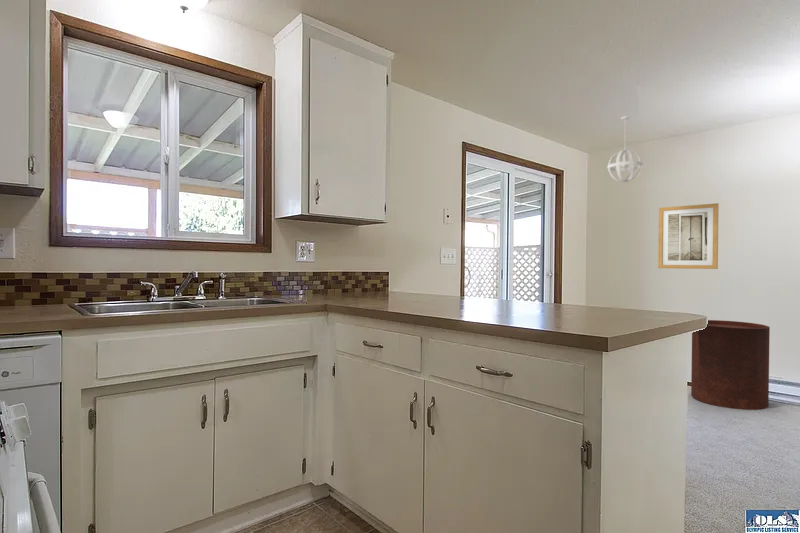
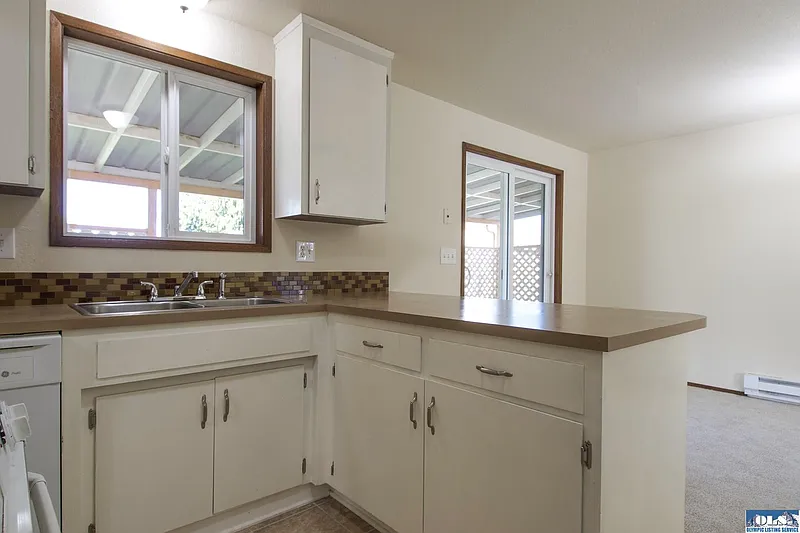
- wall art (687, 237)
- trash can (729, 362)
- pendant light (625, 149)
